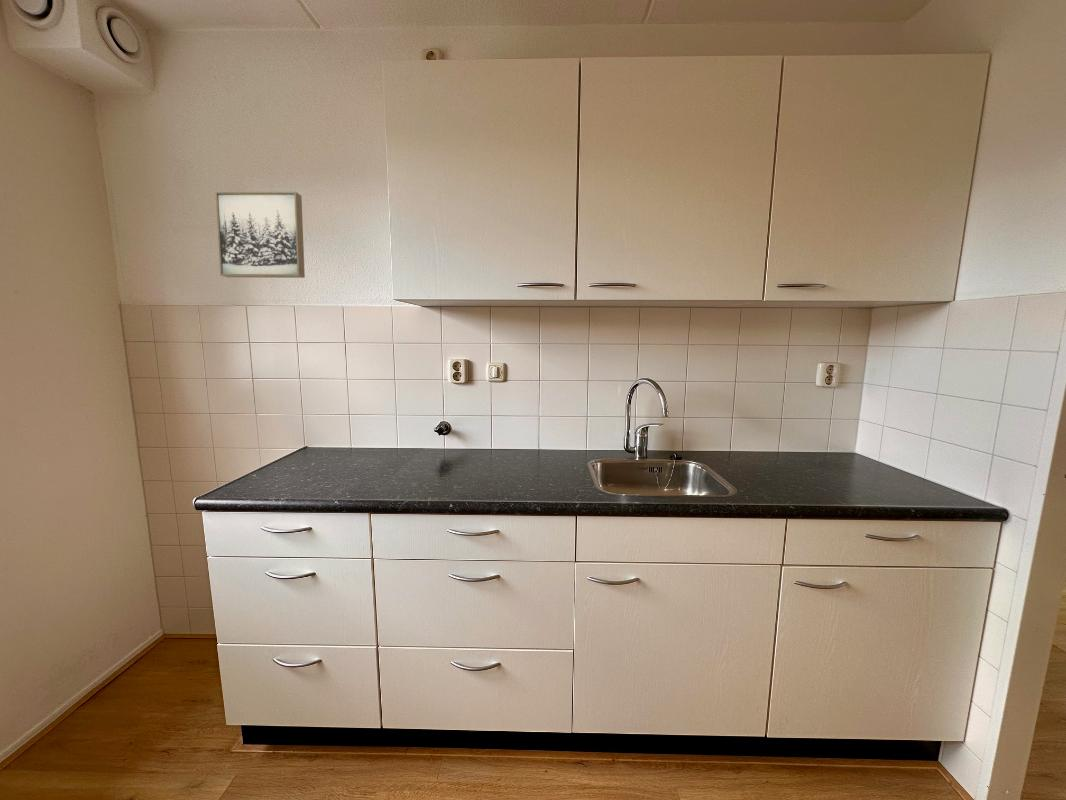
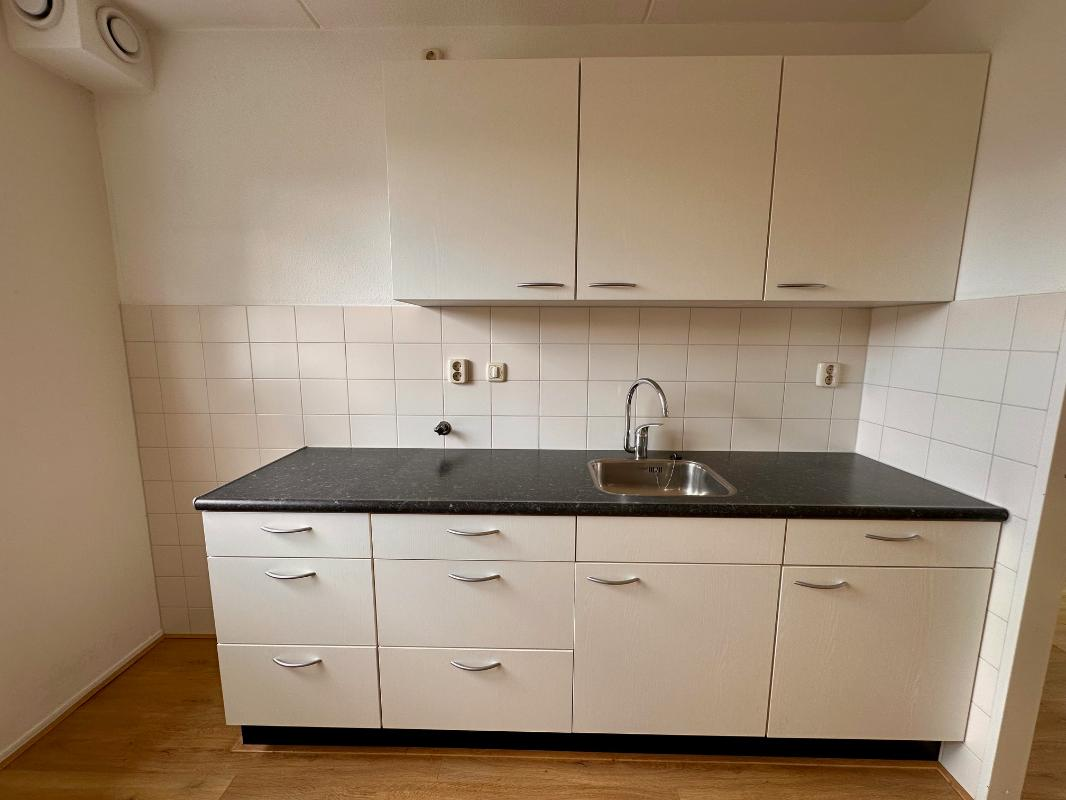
- wall art (260, 235)
